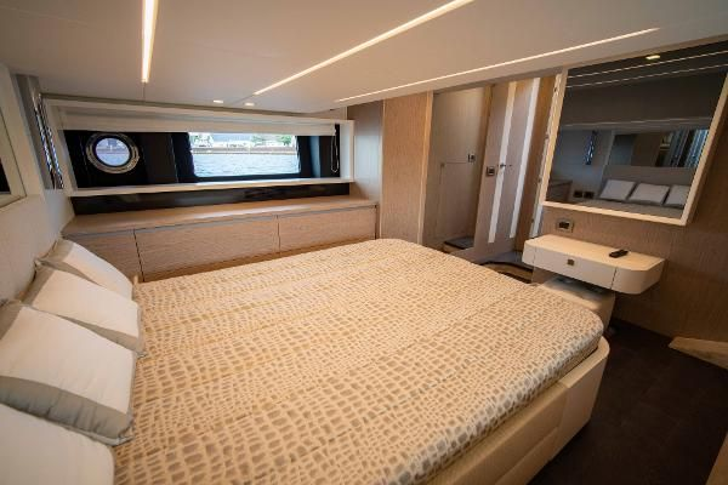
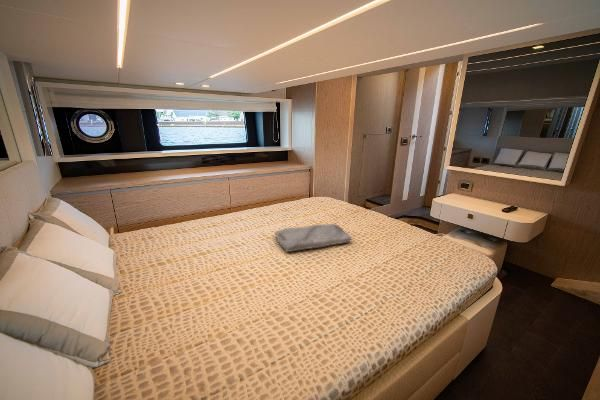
+ serving tray (310, 233)
